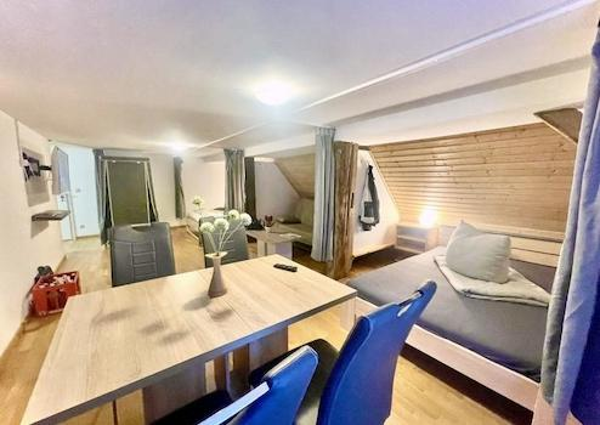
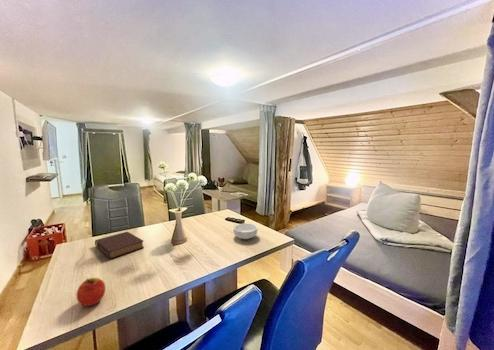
+ apple (91, 290)
+ cereal bowl (245, 232)
+ book (119, 243)
